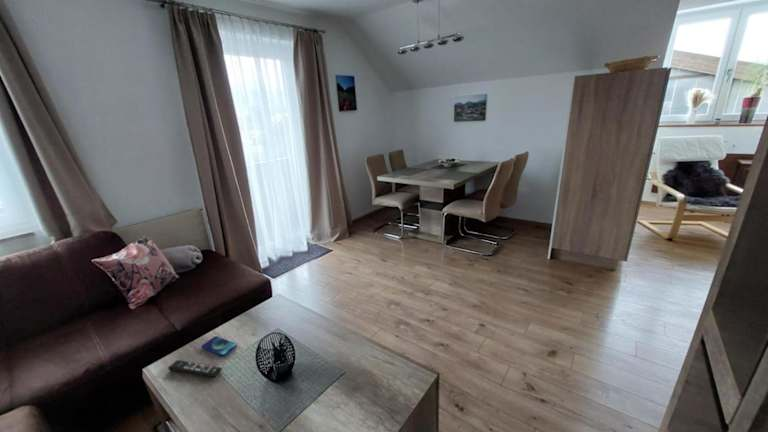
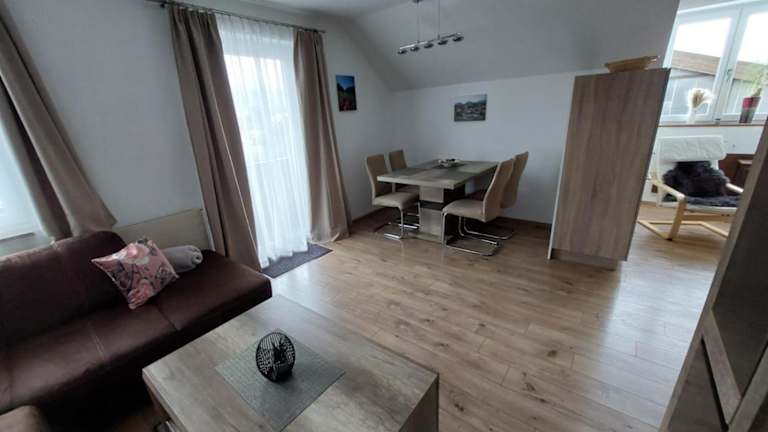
- smartphone (219, 345)
- remote control (194, 368)
